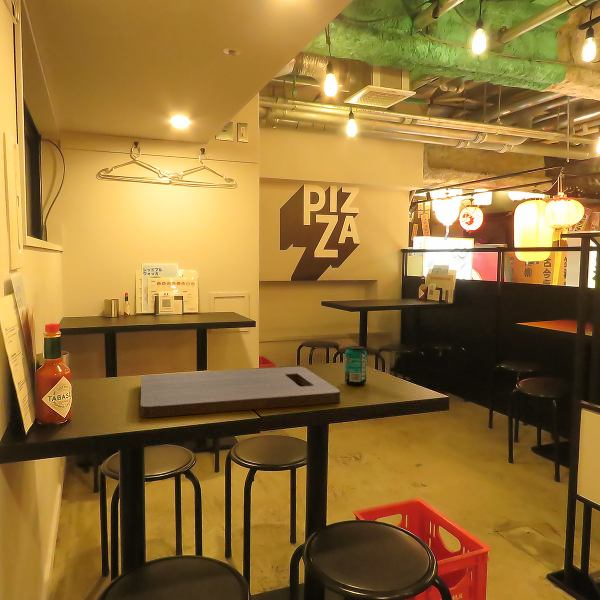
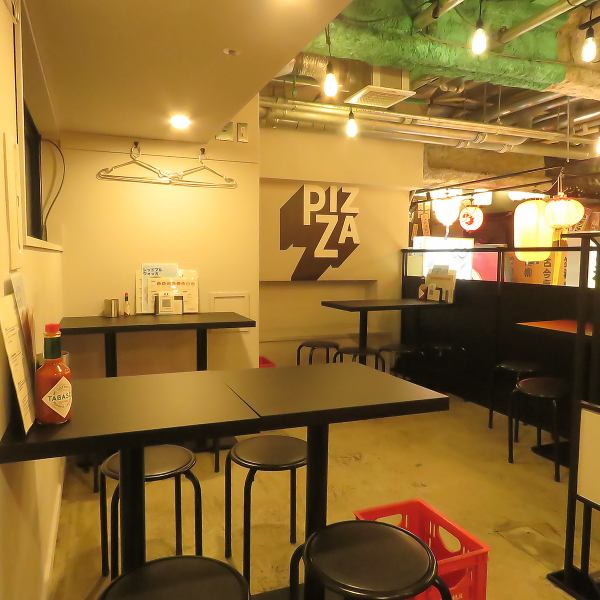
- cutting board (235, 387)
- beverage can (355, 365)
